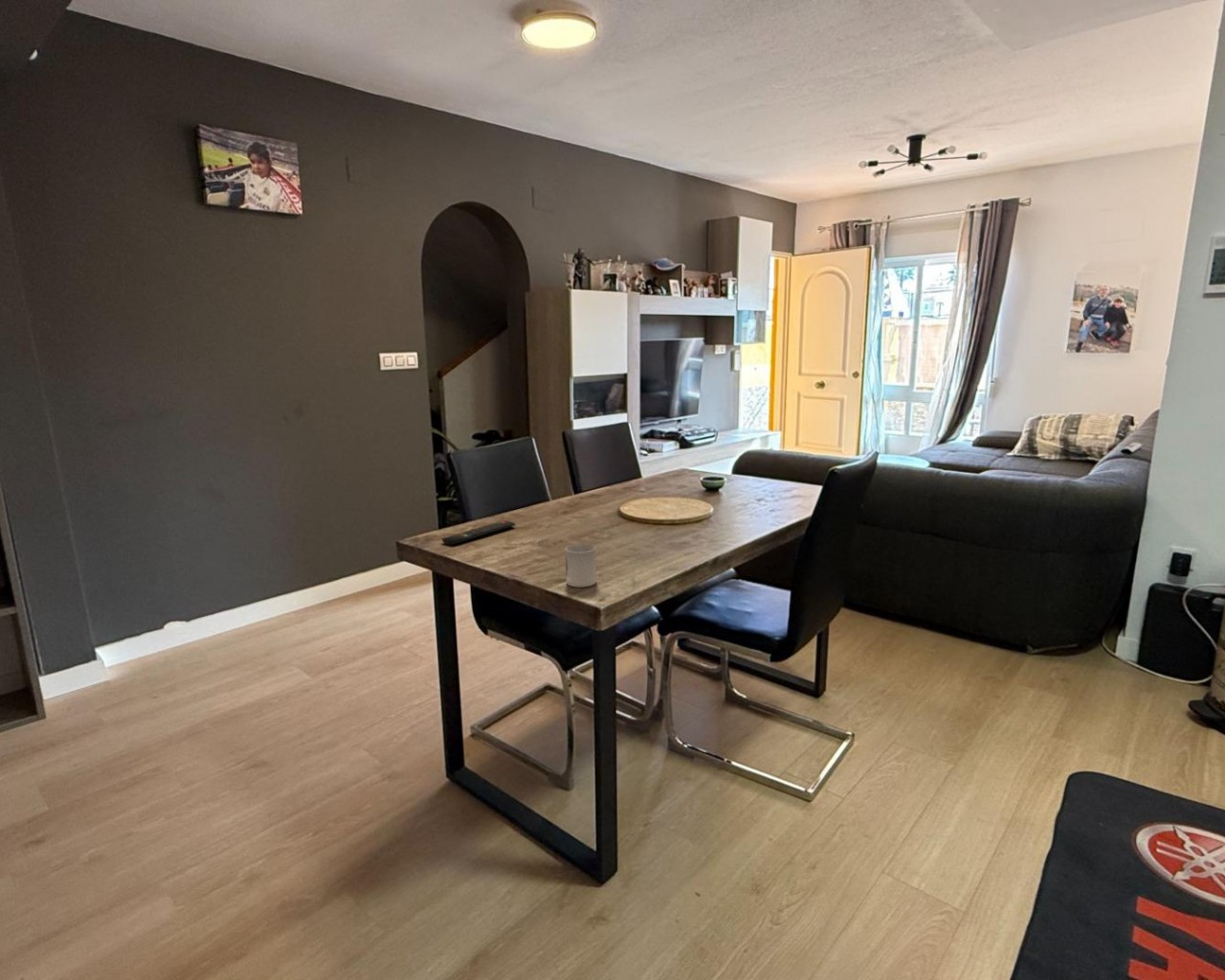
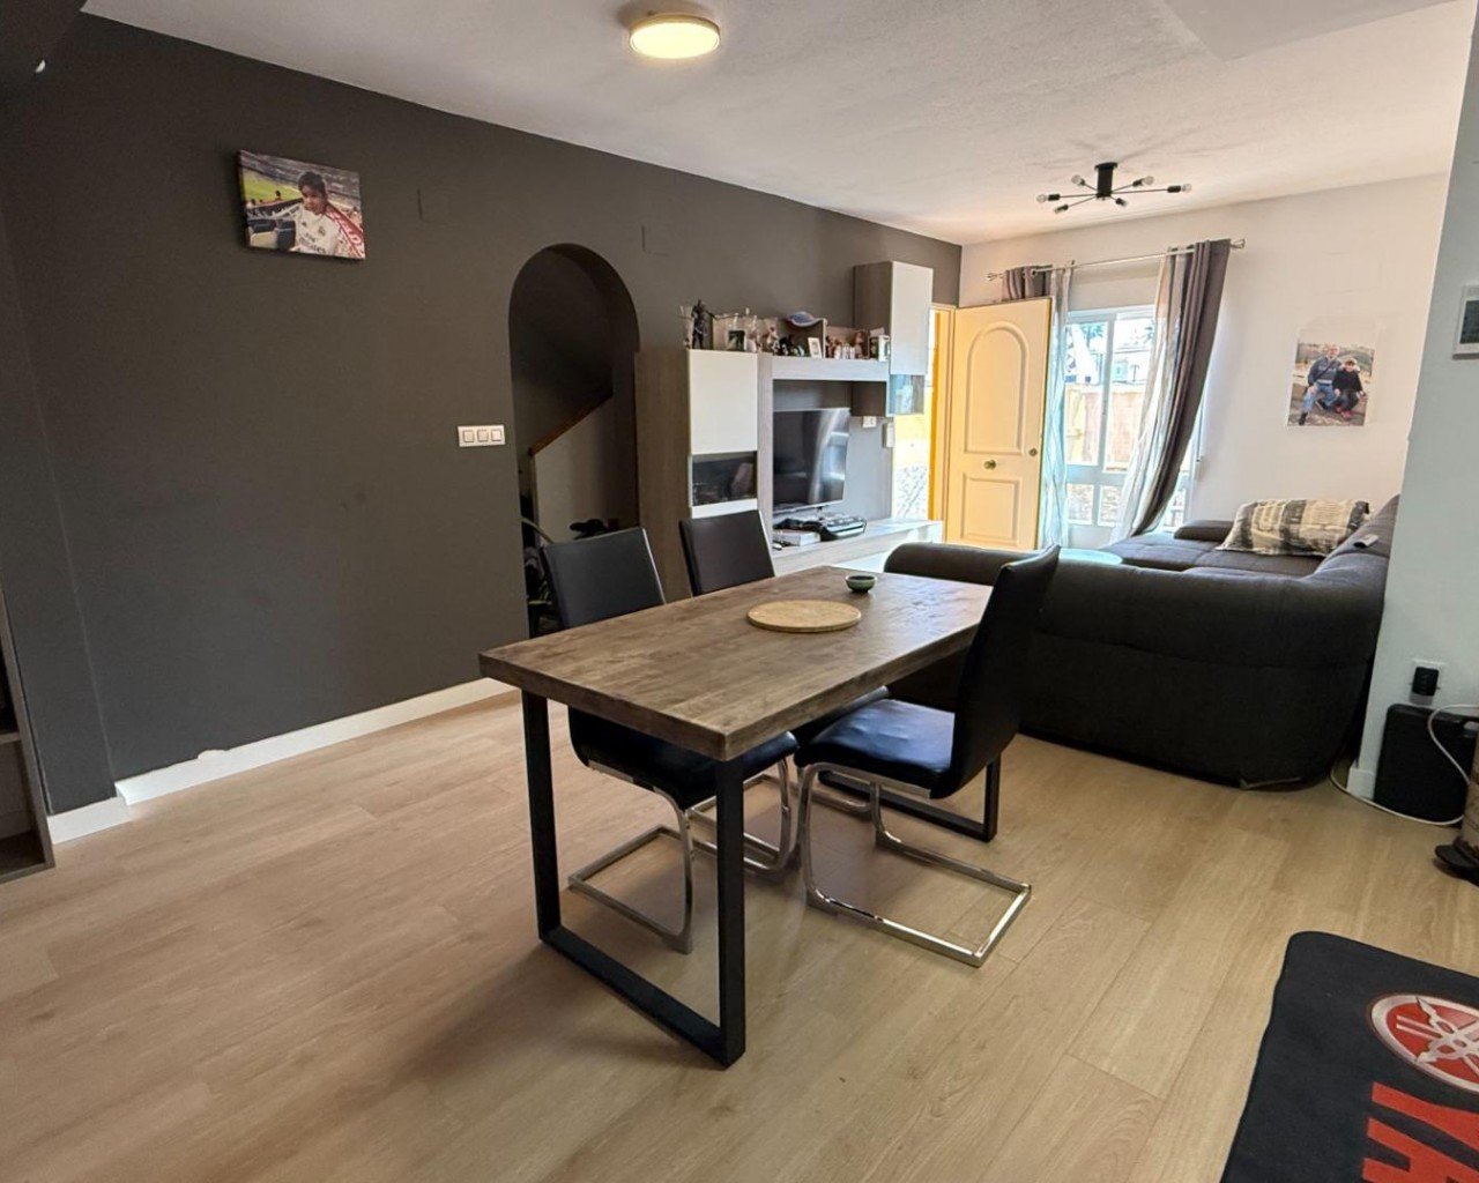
- remote control (480, 532)
- cup (582, 563)
